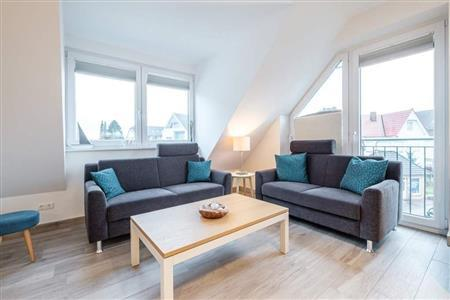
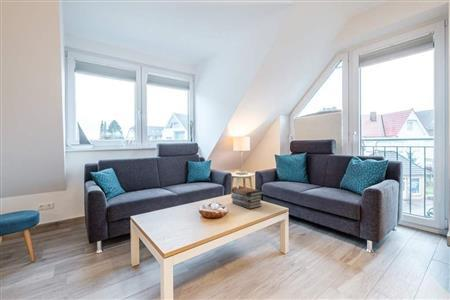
+ book stack (246, 197)
